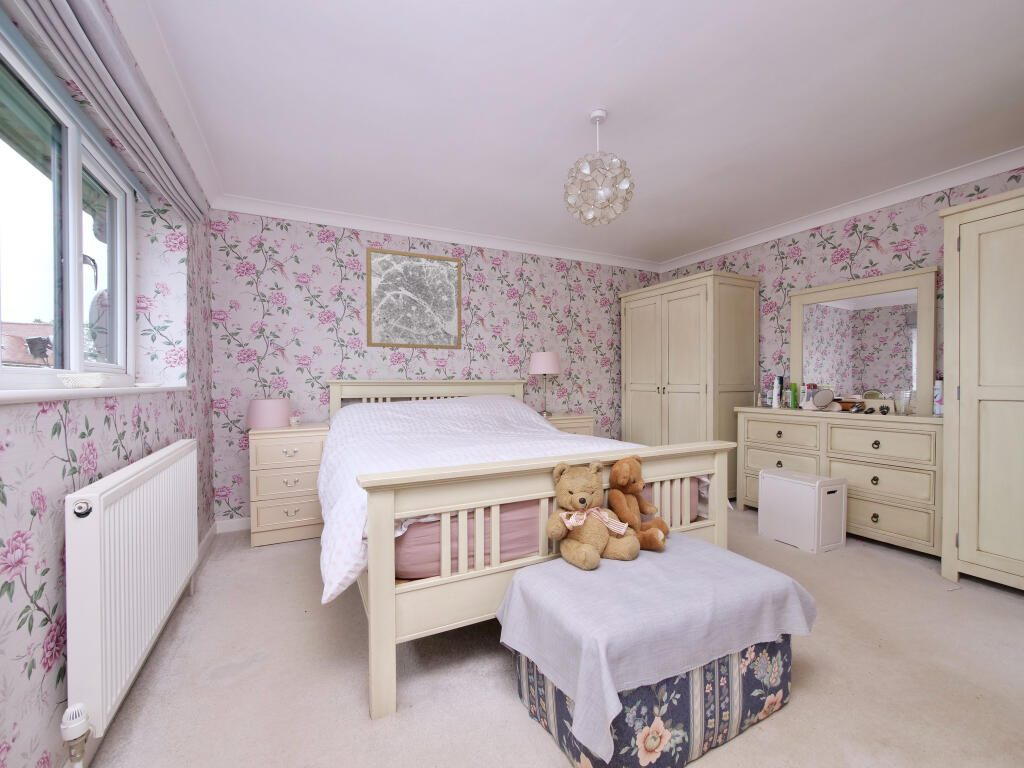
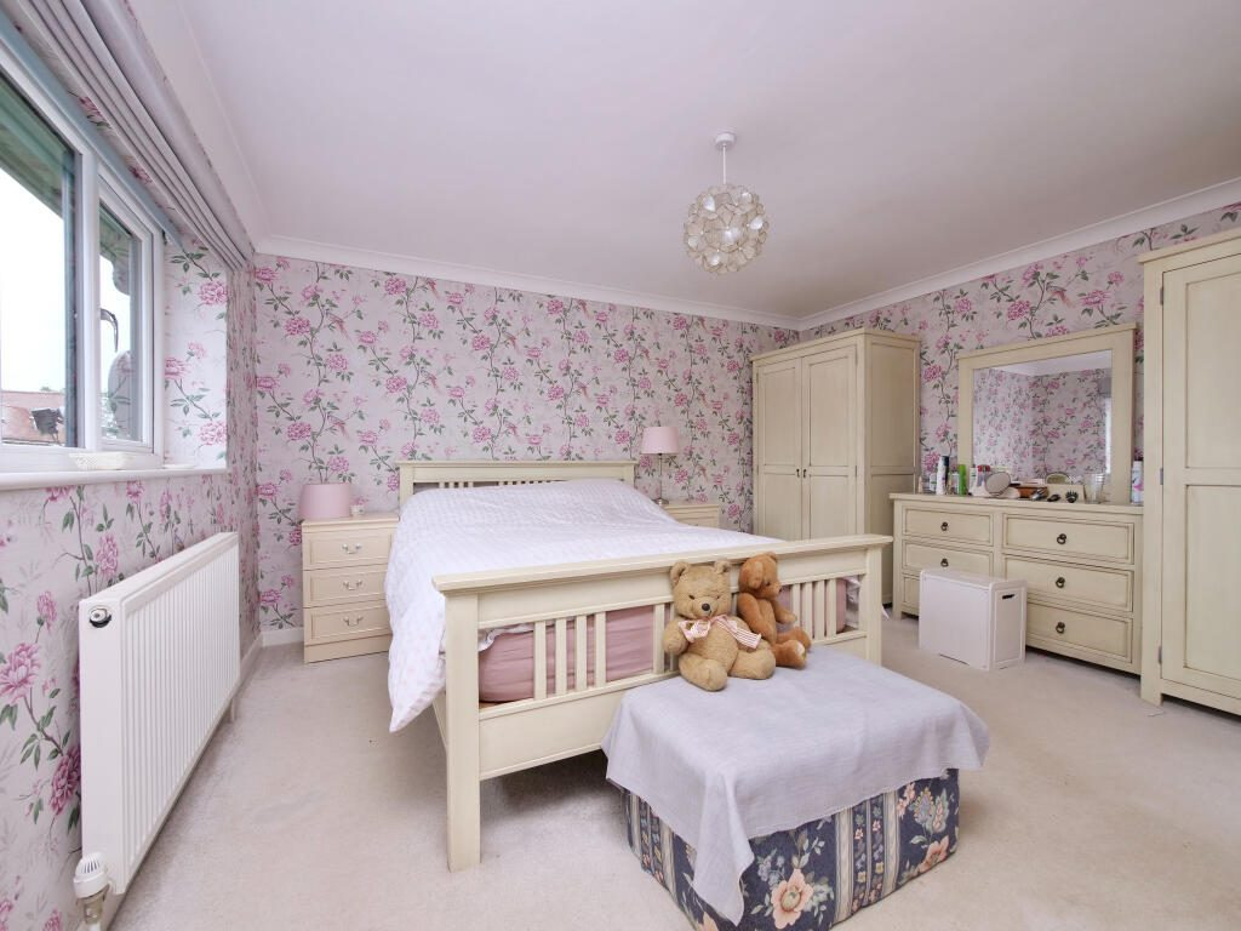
- wall art (415, 300)
